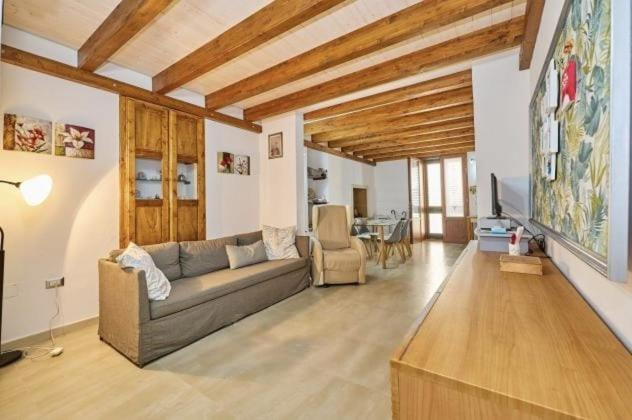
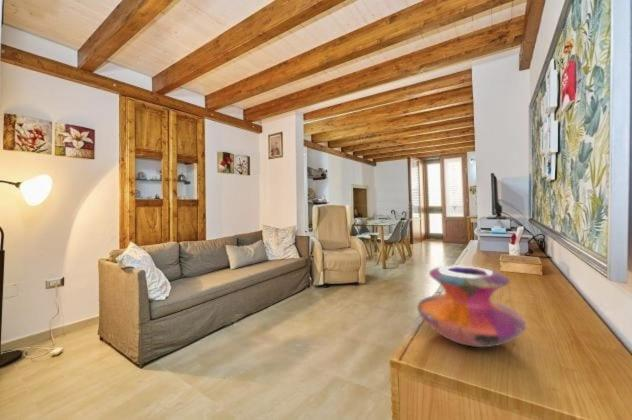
+ decorative vase (467, 303)
